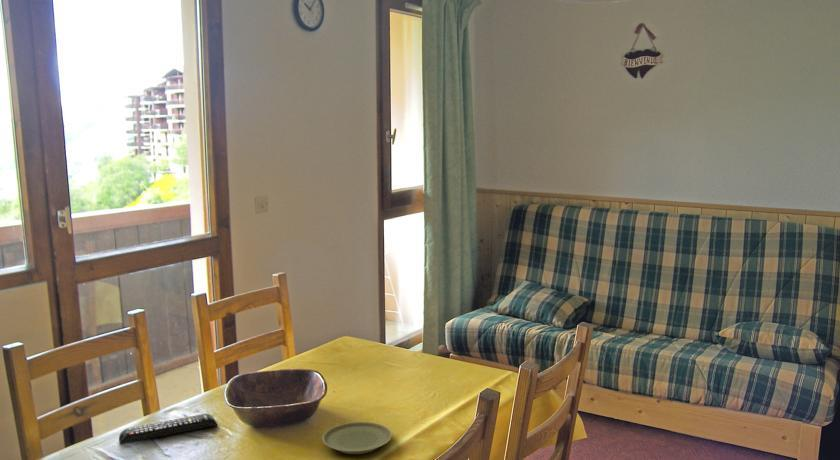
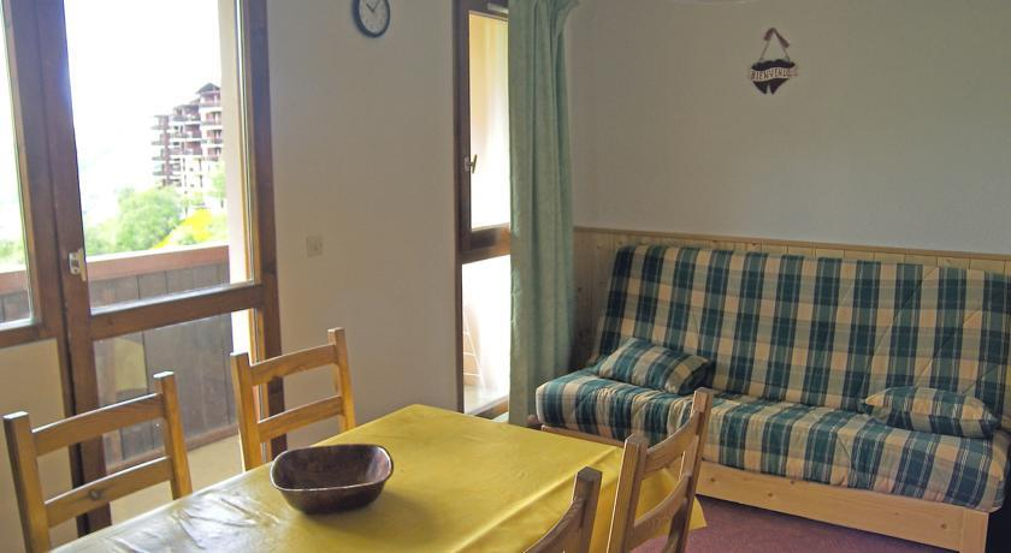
- remote control (169, 428)
- plate (357, 439)
